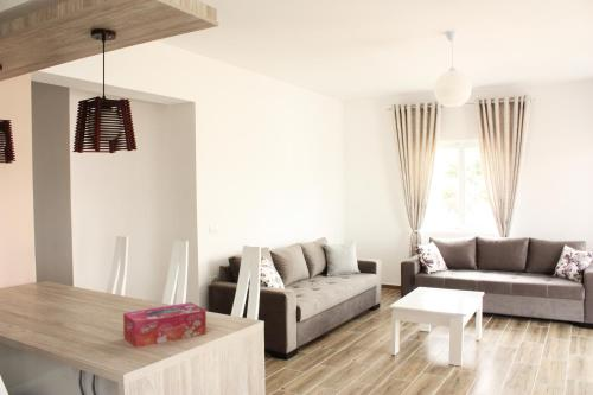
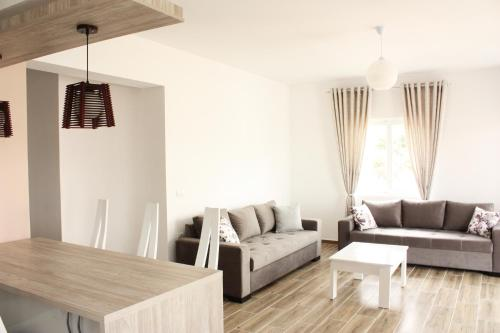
- tissue box (165, 323)
